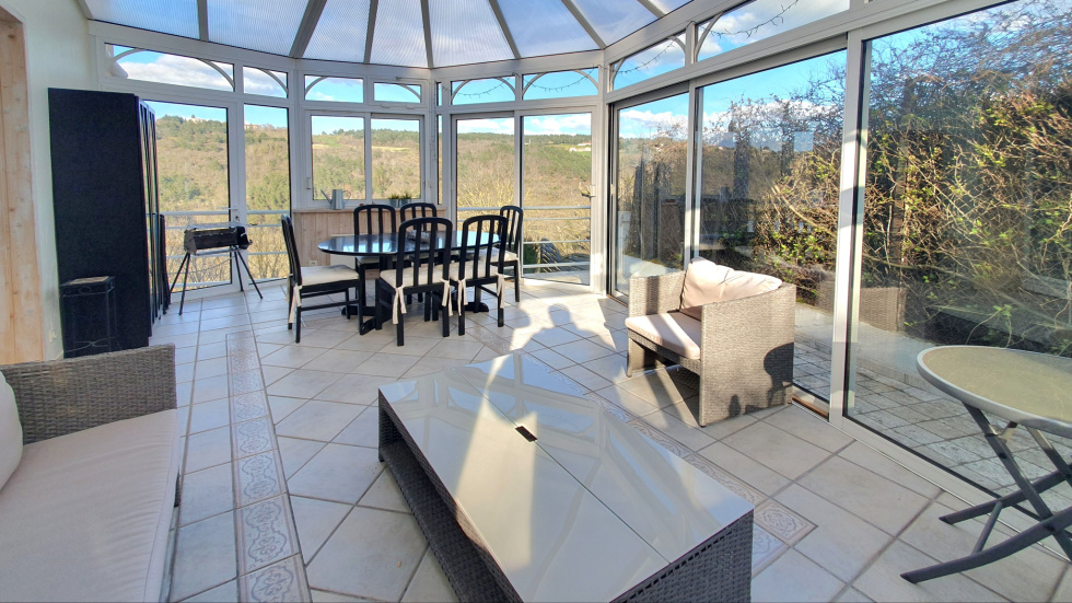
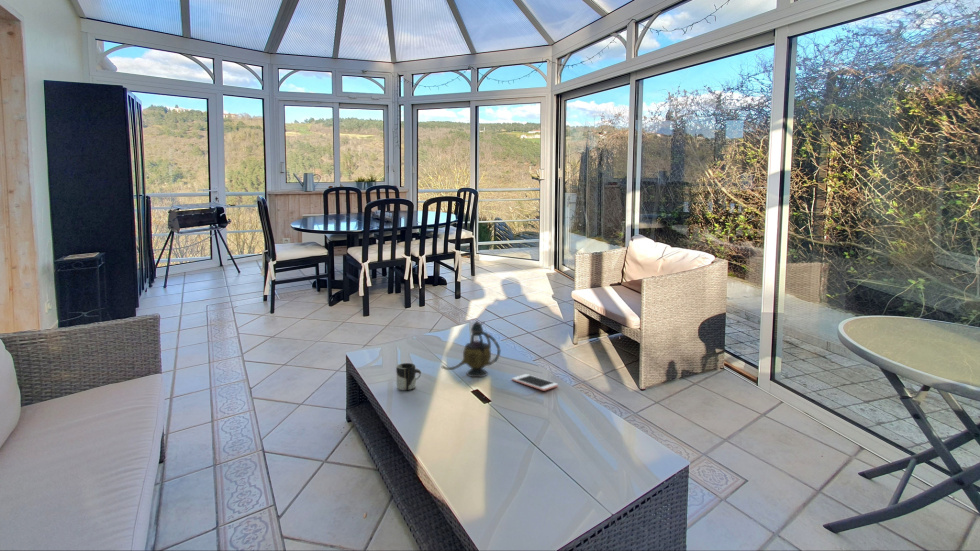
+ teapot (469, 348)
+ cup (409, 376)
+ cell phone (534, 382)
